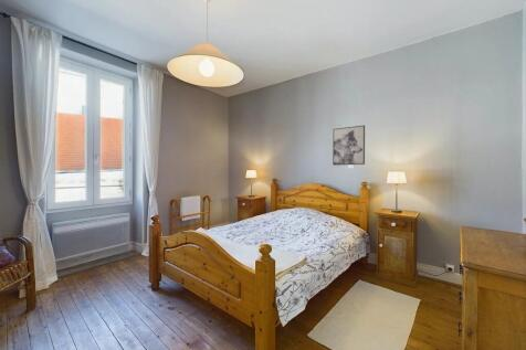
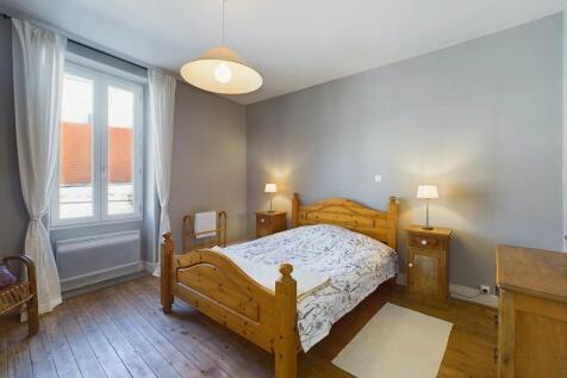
- wall art (348, 146)
